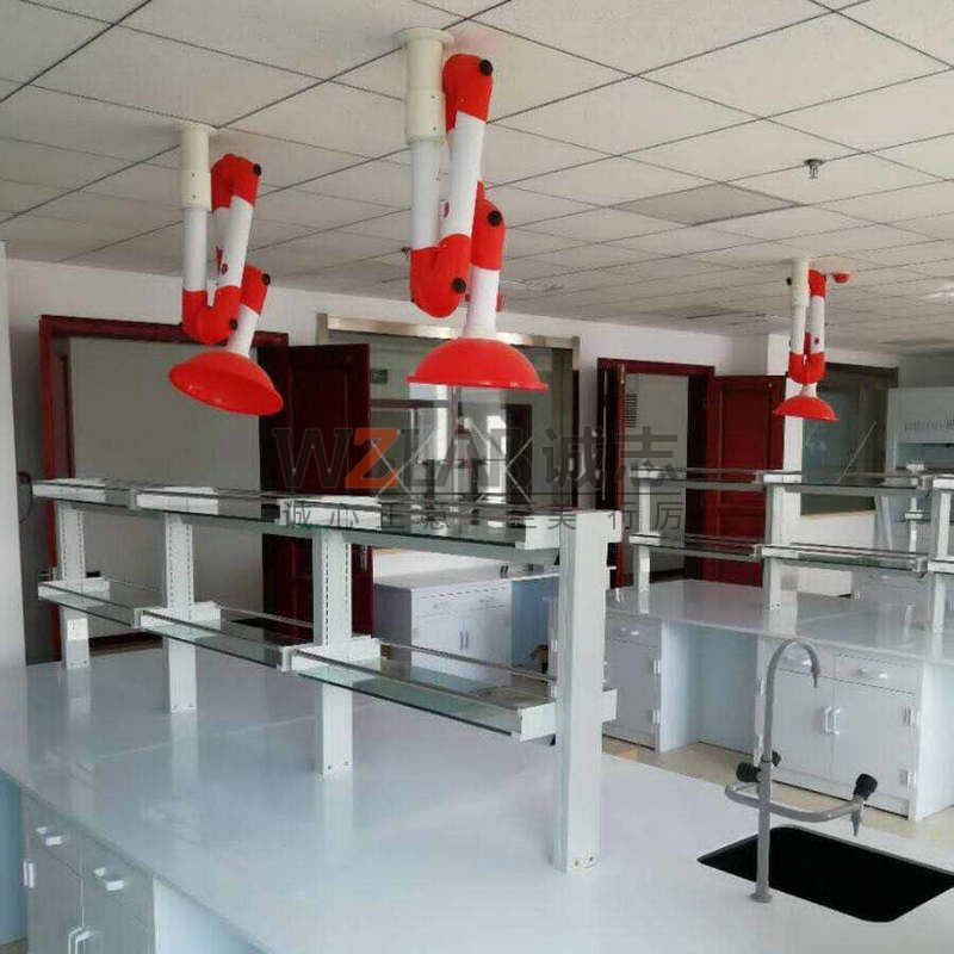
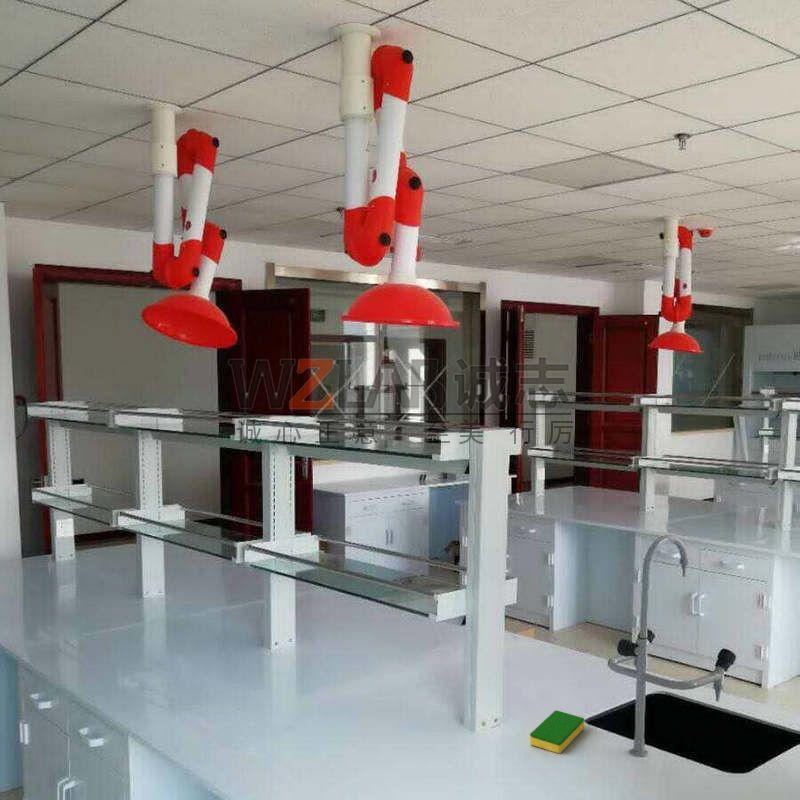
+ dish sponge (557, 730)
